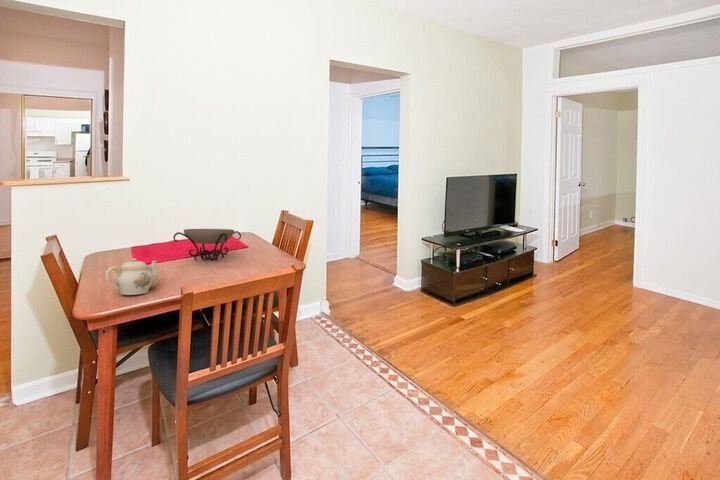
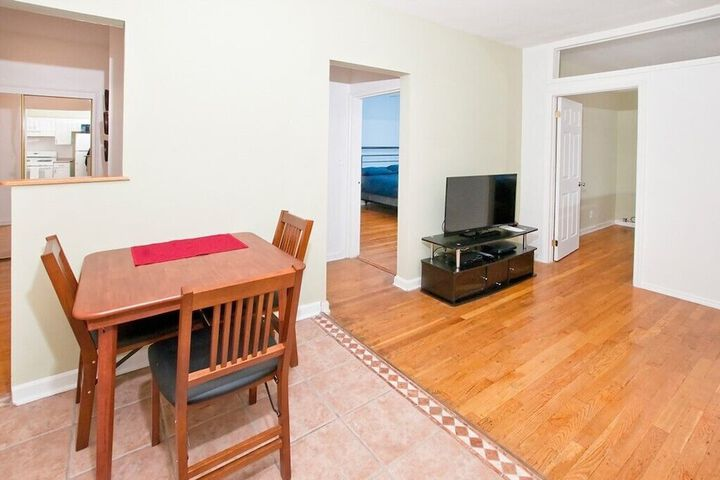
- teapot (133, 275)
- decorative bowl (209, 243)
